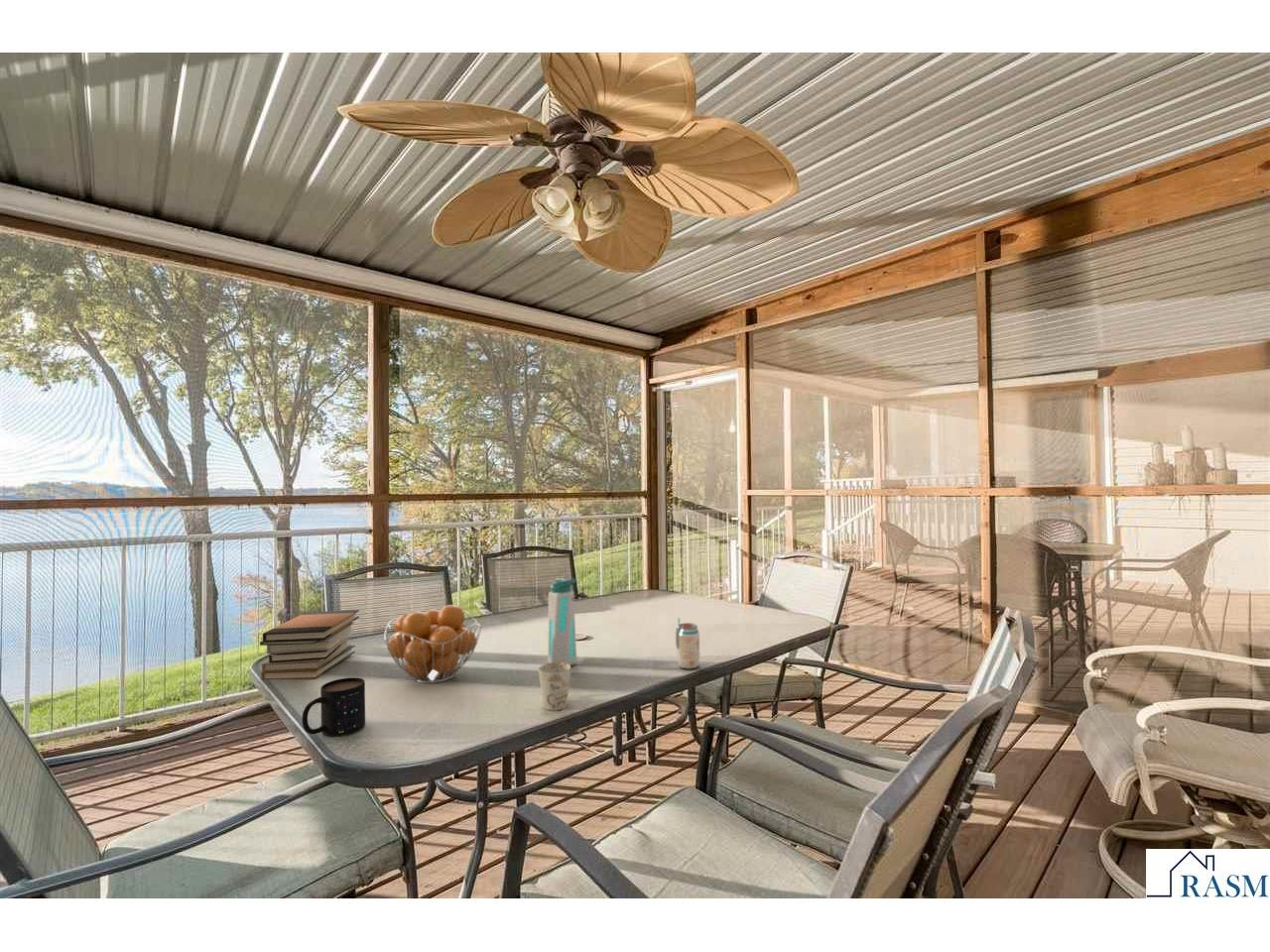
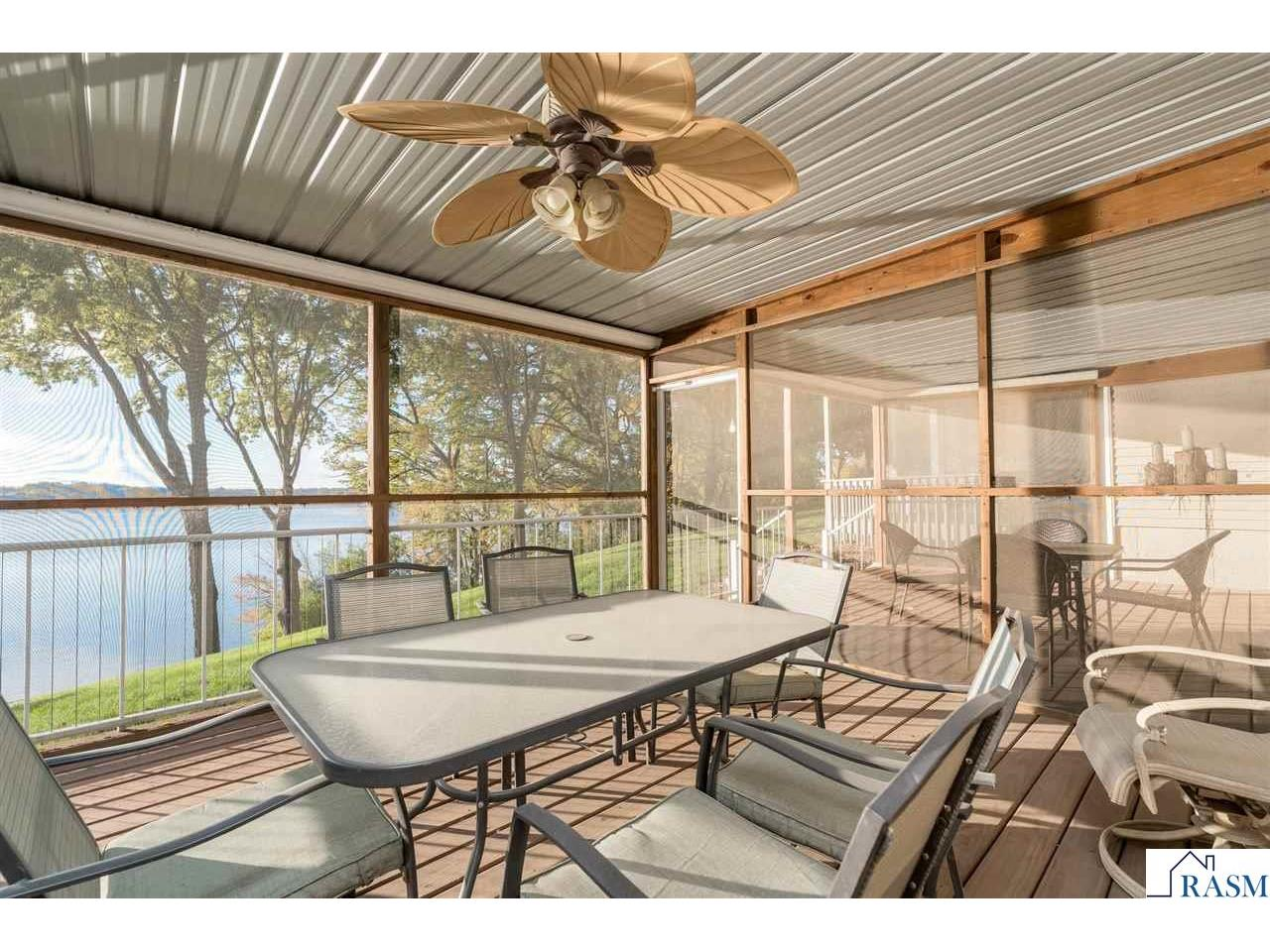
- water bottle (563, 621)
- mug (333, 709)
- mug (556, 683)
- book stack (314, 643)
- fruit basket (434, 642)
- beverage can (688, 642)
